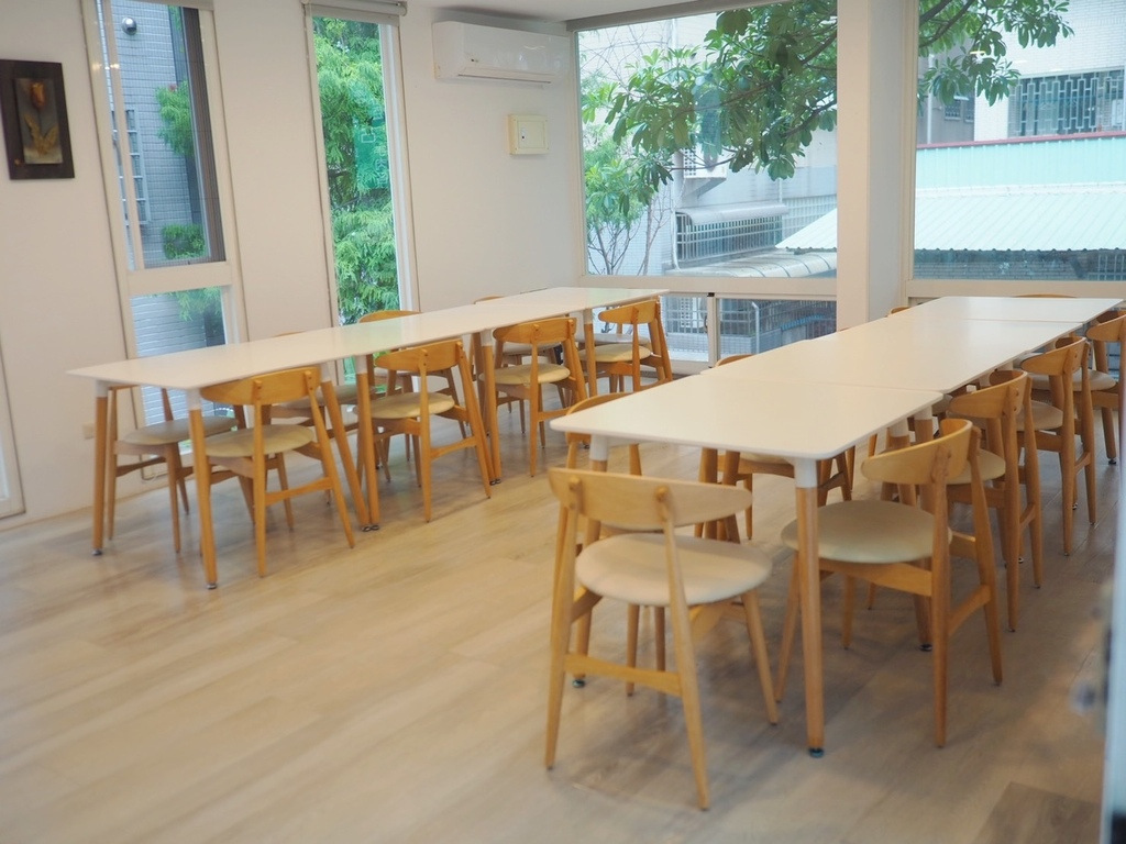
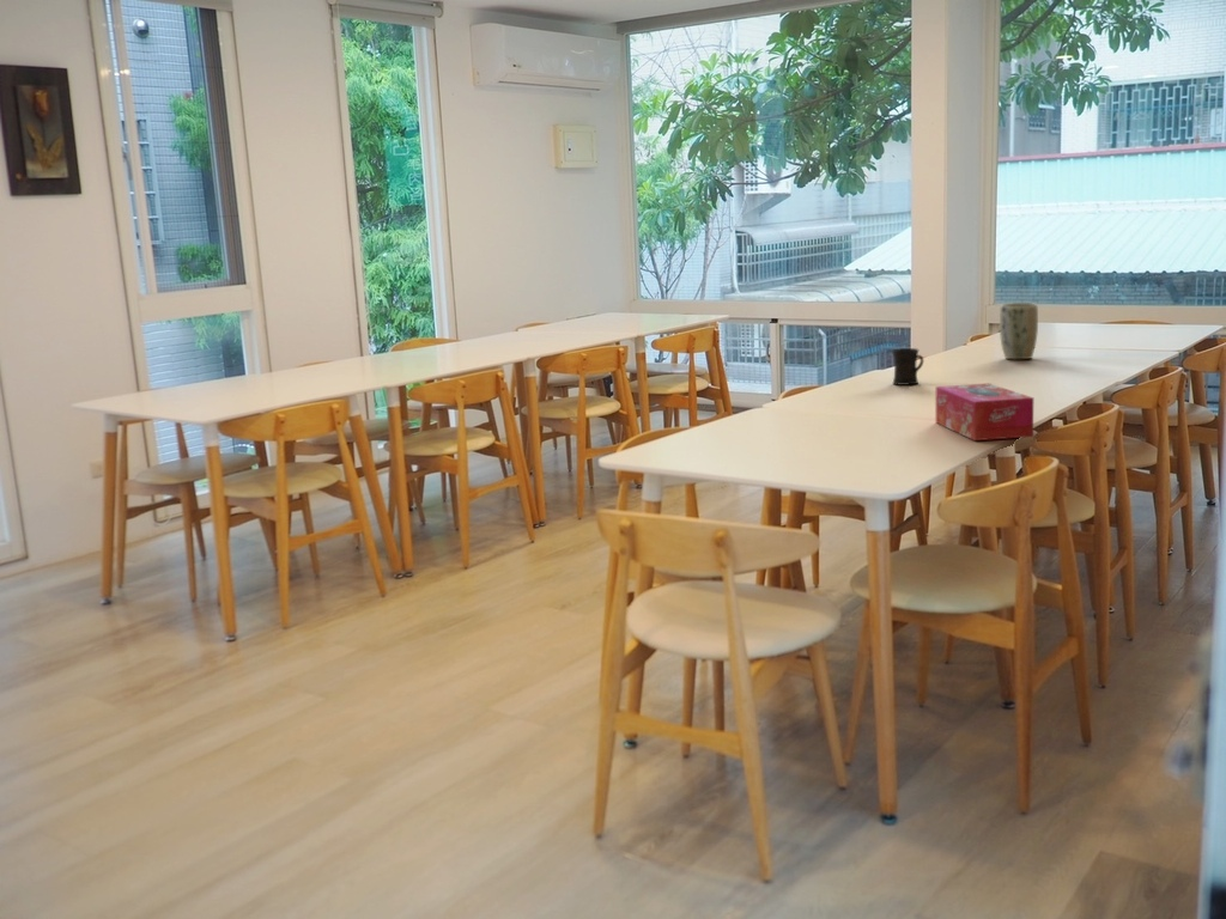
+ tissue box (982, 410)
+ plant pot (1018, 330)
+ mug (906, 366)
